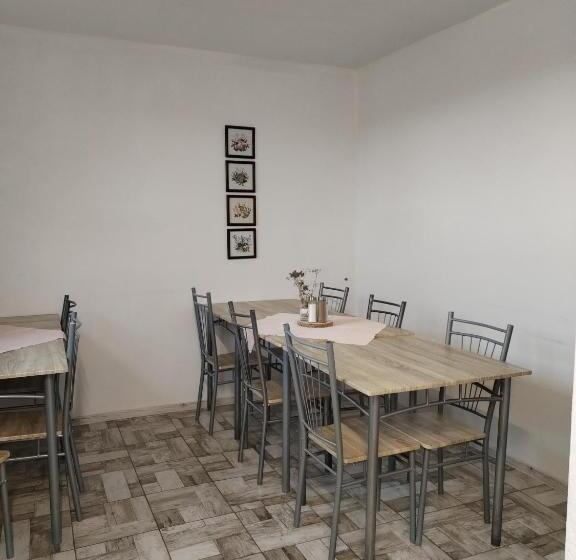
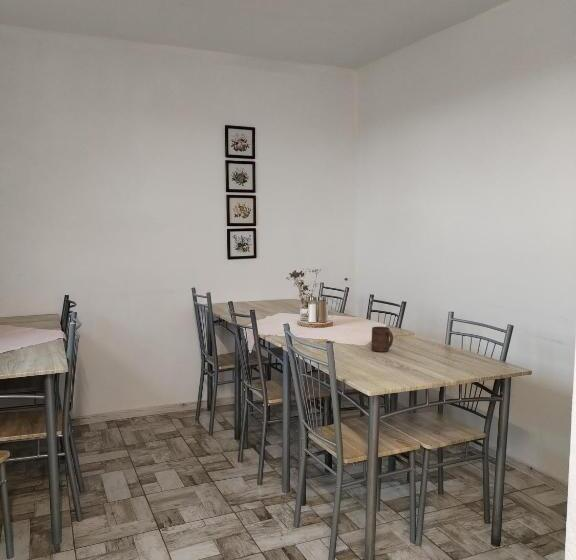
+ cup (382, 339)
